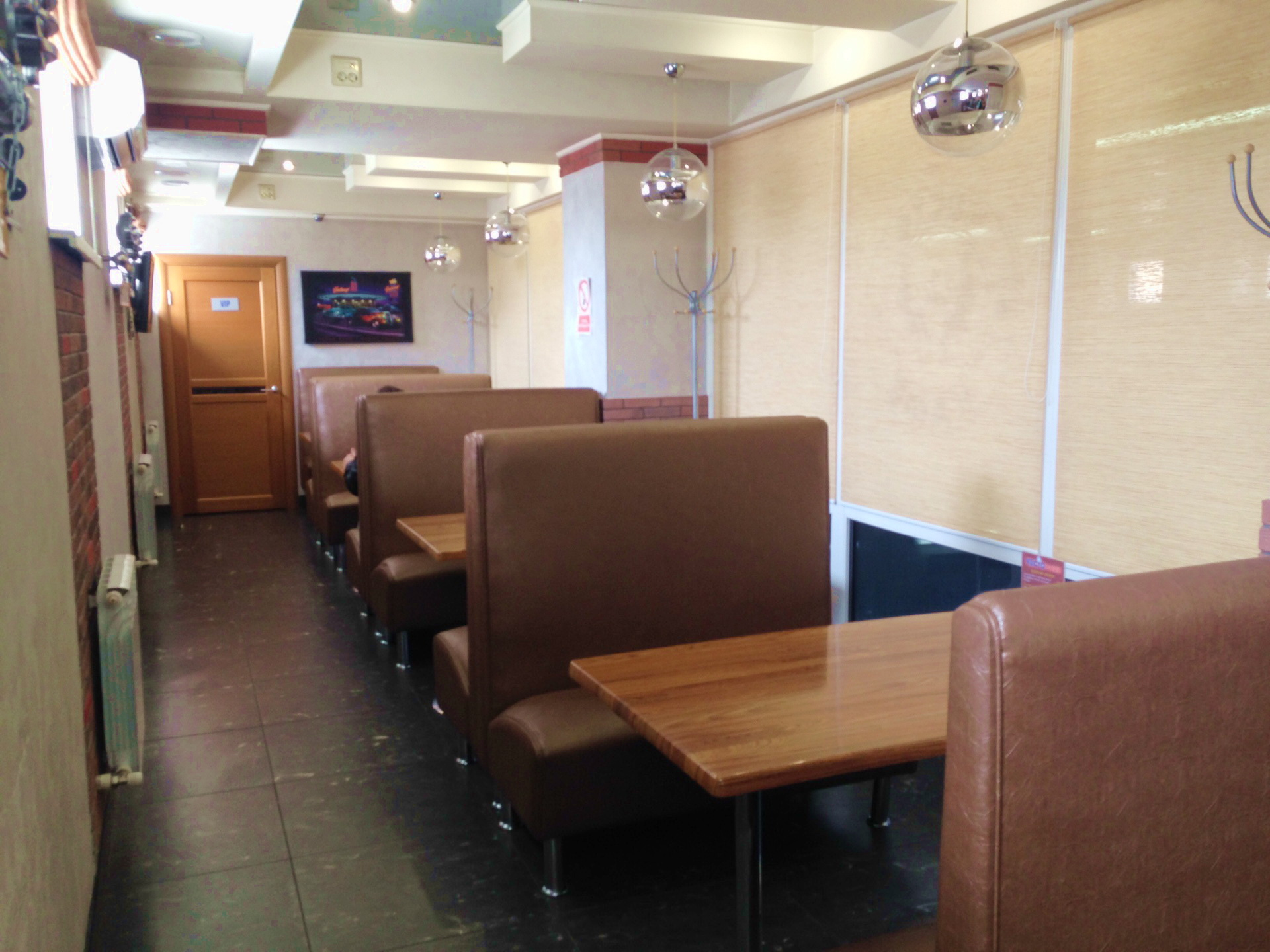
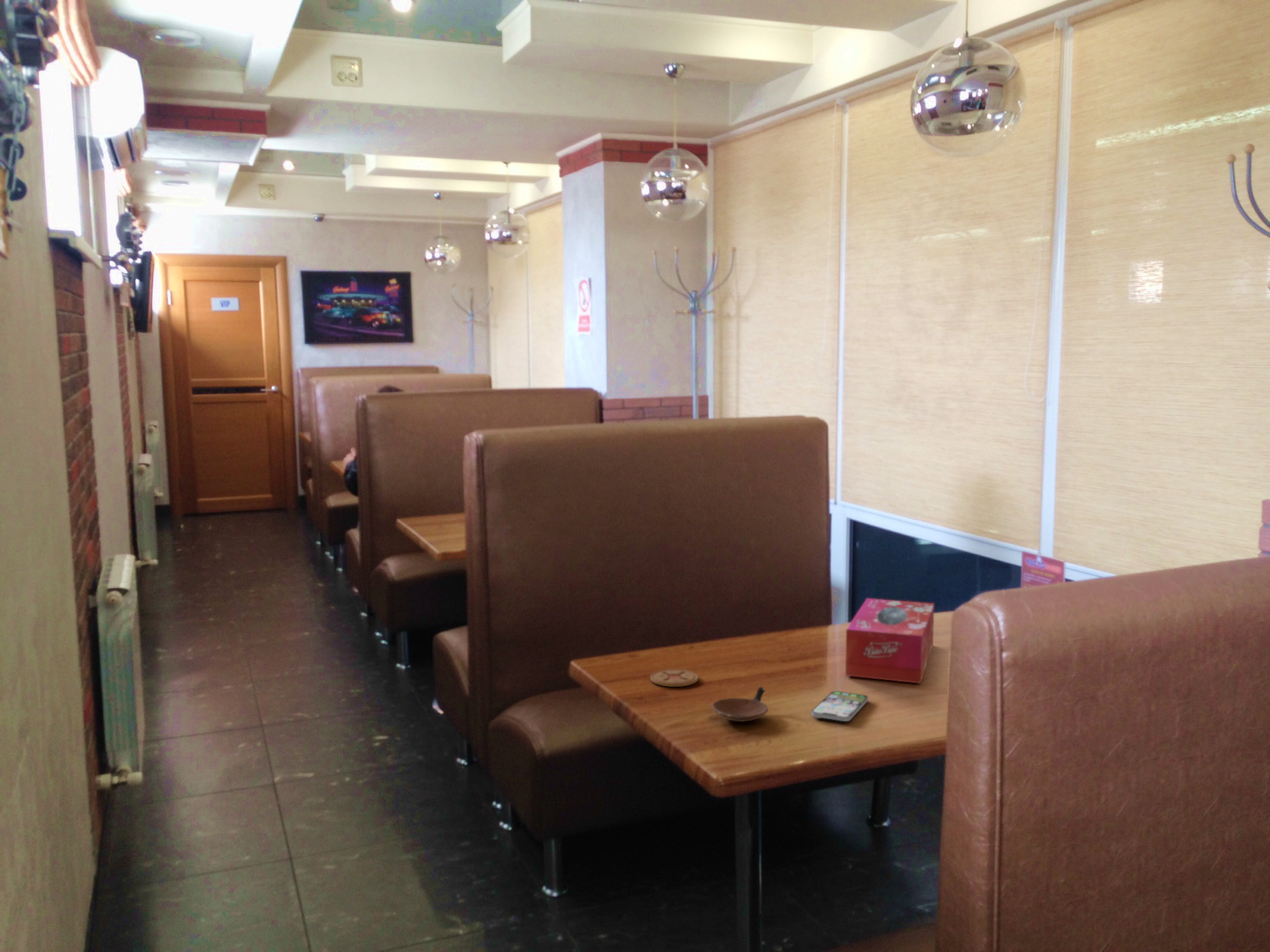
+ smartphone (840, 705)
+ dish (741, 705)
+ tissue box (892, 637)
+ coaster (674, 678)
